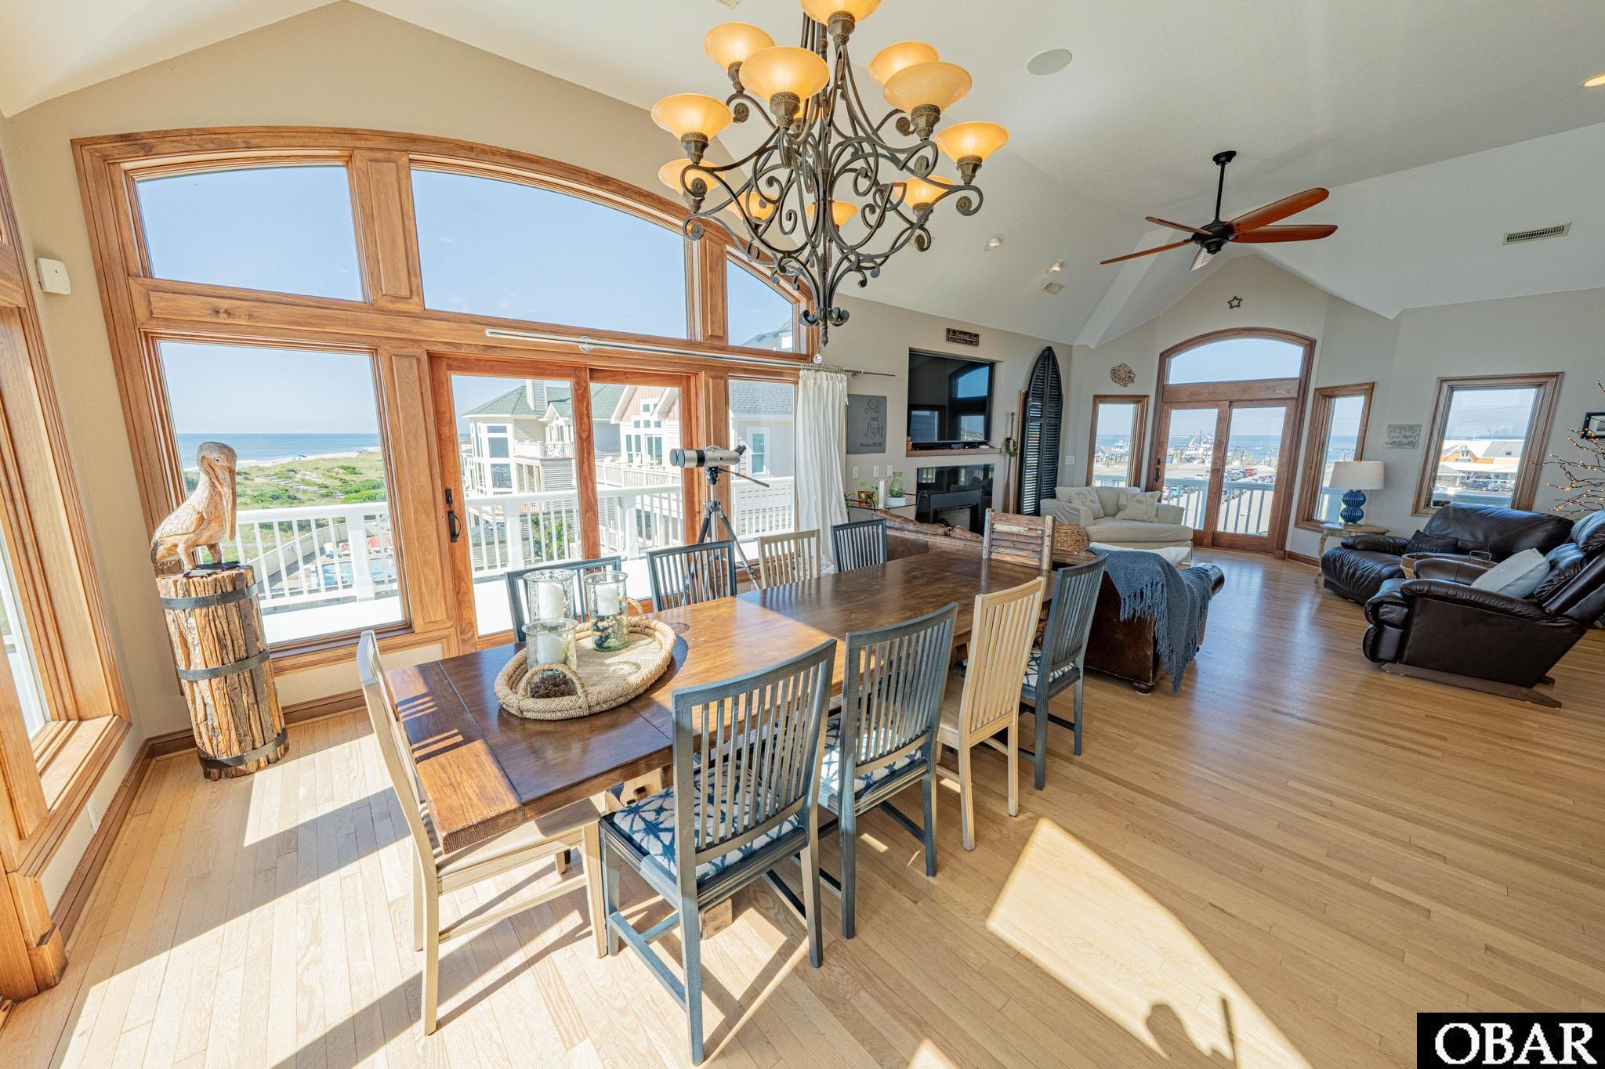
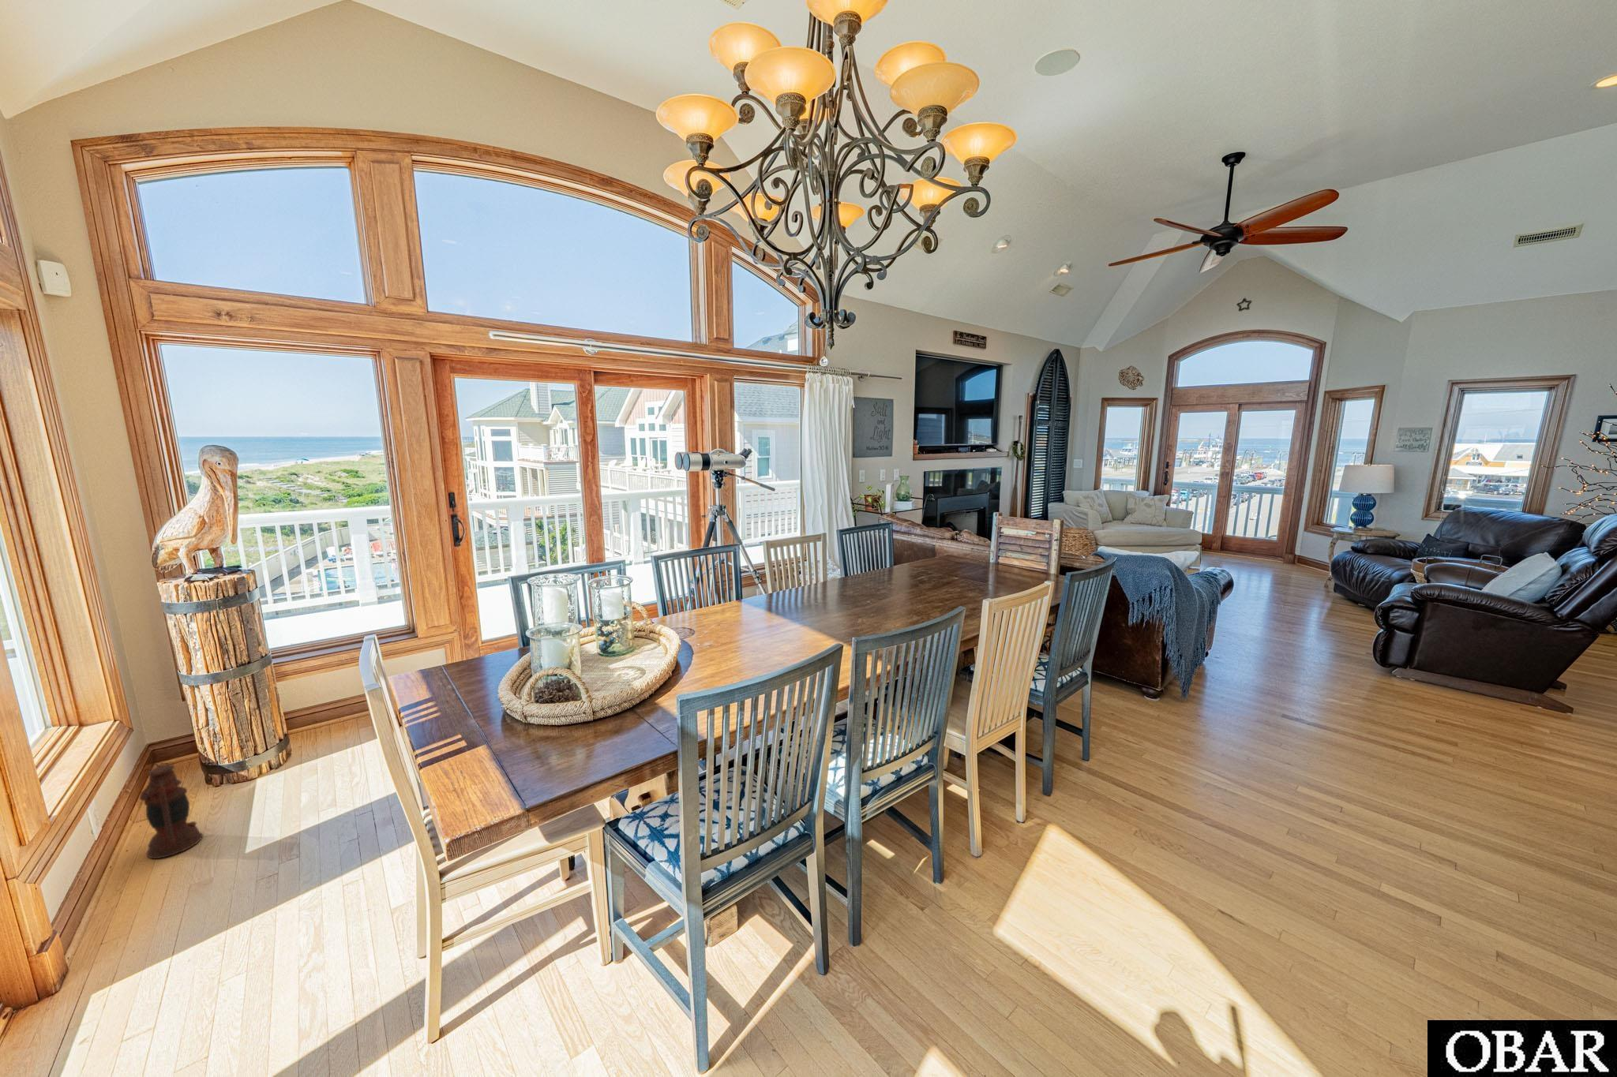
+ lantern (167, 808)
